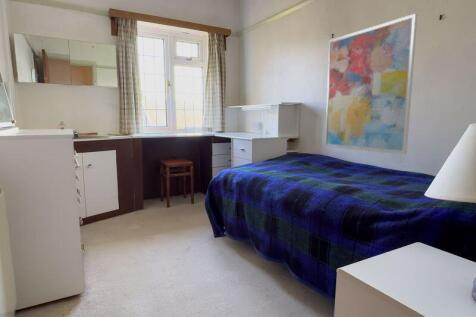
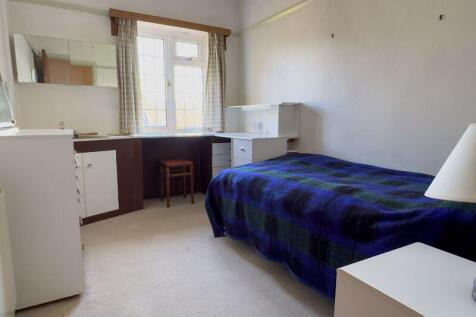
- wall art (363, 91)
